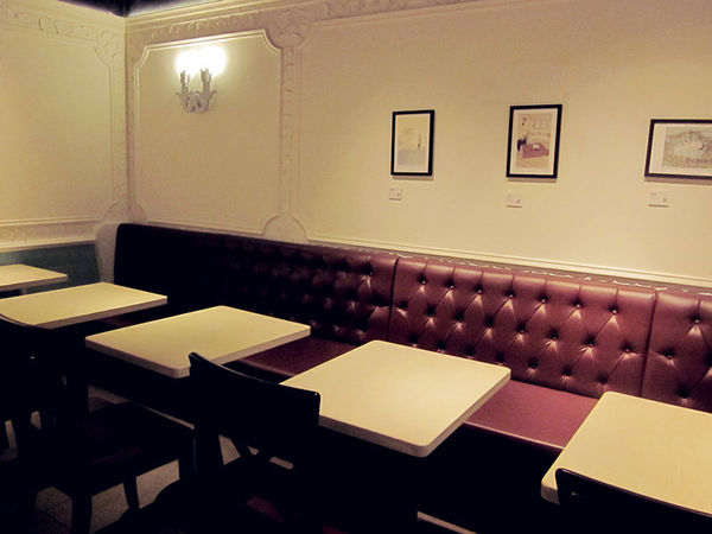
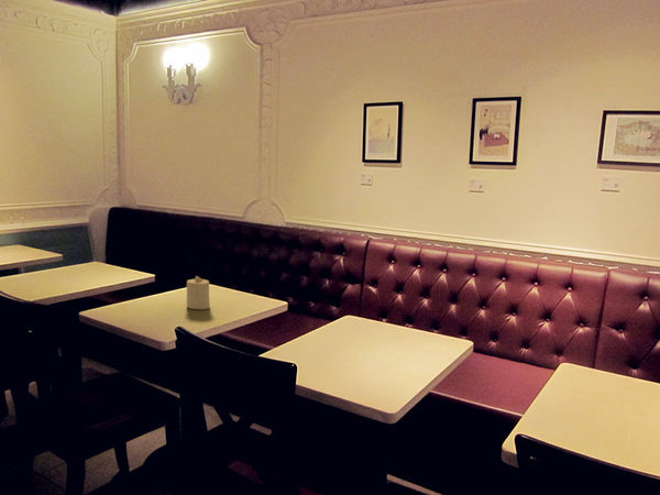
+ candle (198, 292)
